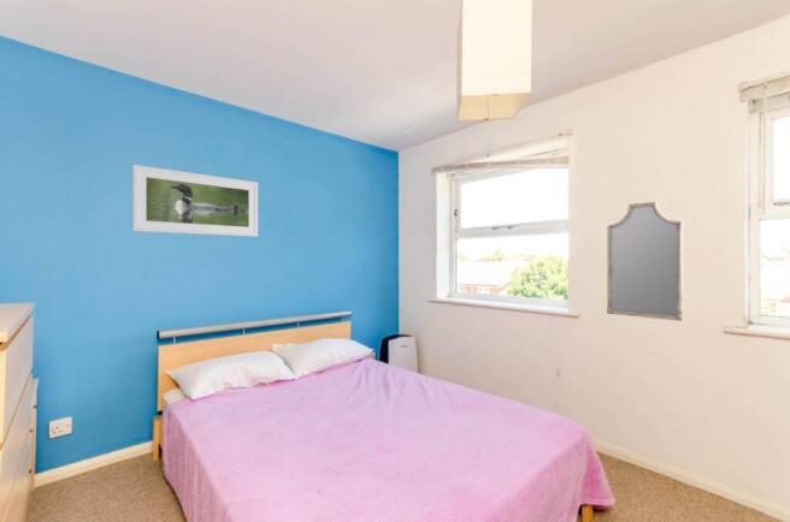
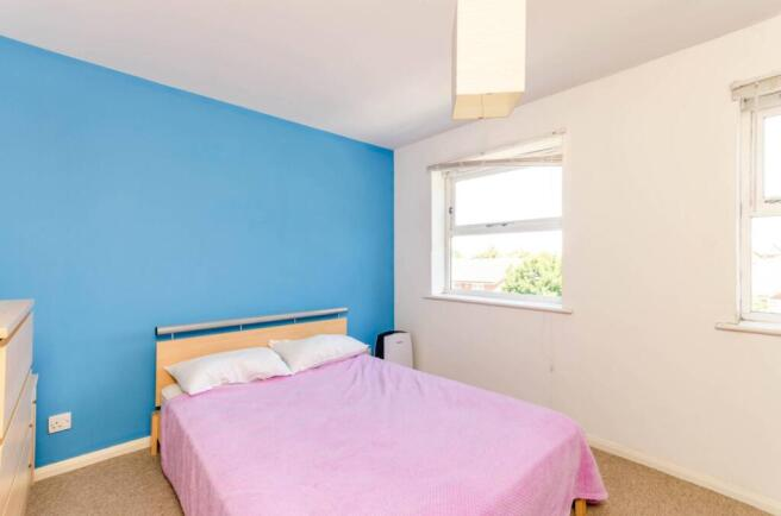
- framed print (201, 203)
- home mirror (642, 260)
